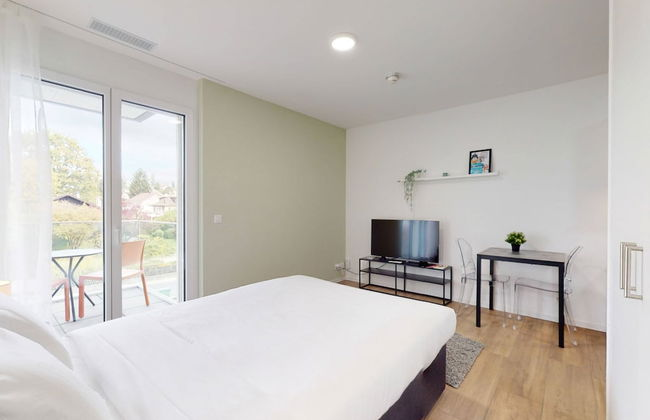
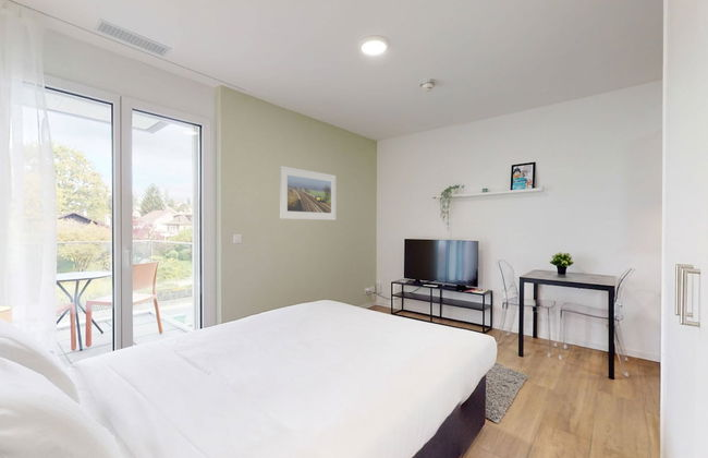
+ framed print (309, 195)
